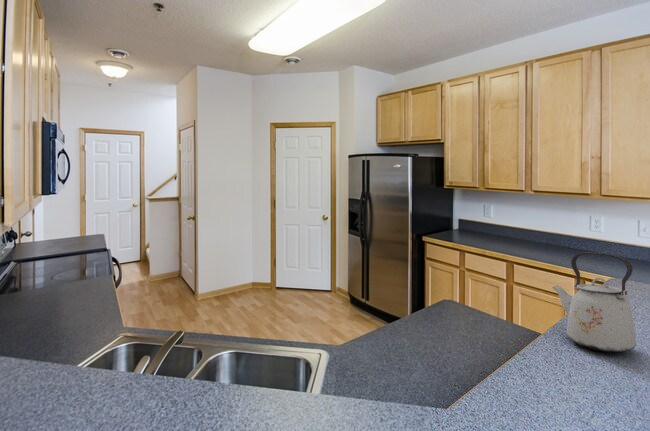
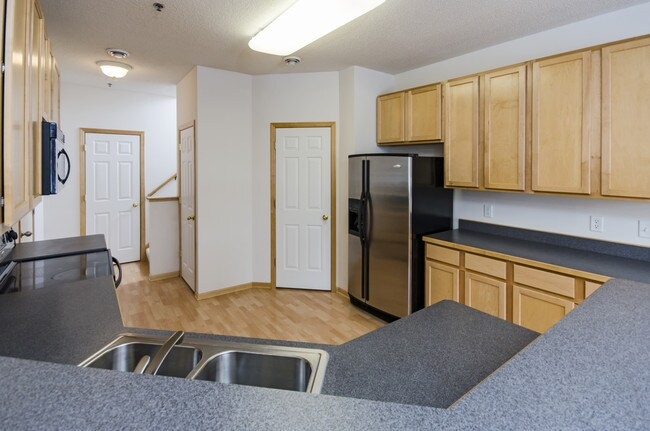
- kettle (588, 297)
